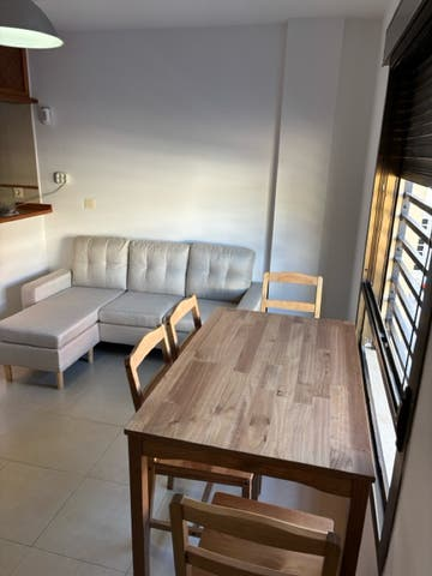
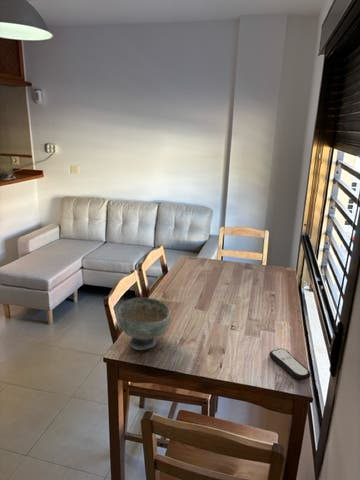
+ bowl (144, 325)
+ remote control (289, 363)
